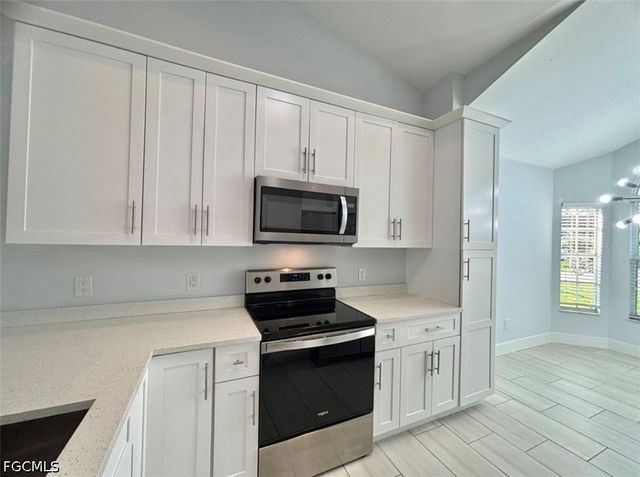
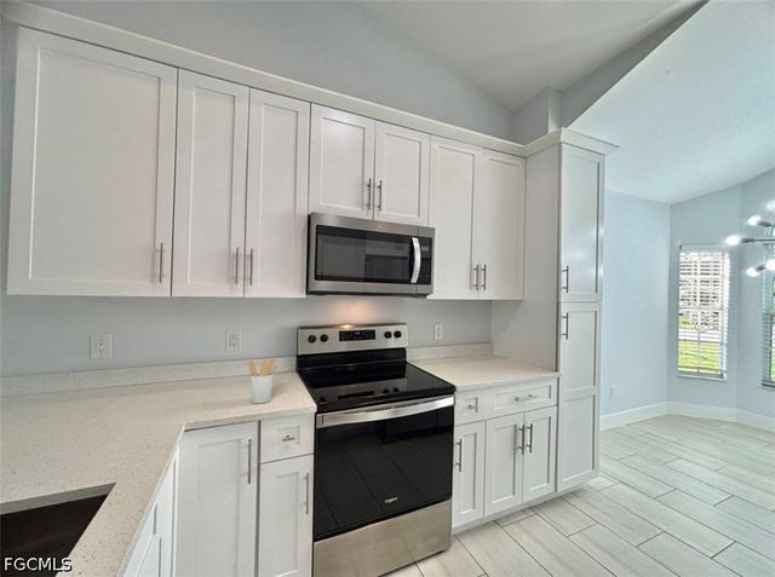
+ utensil holder (263, 379)
